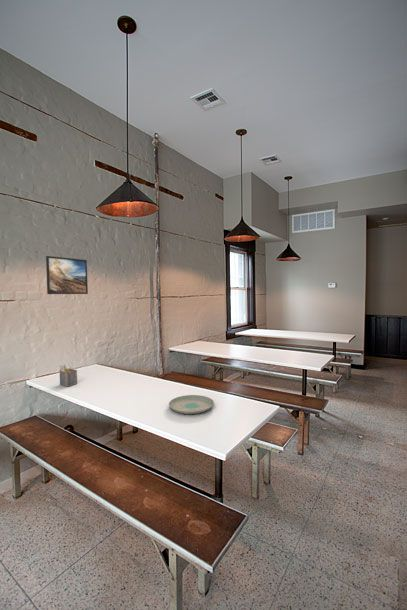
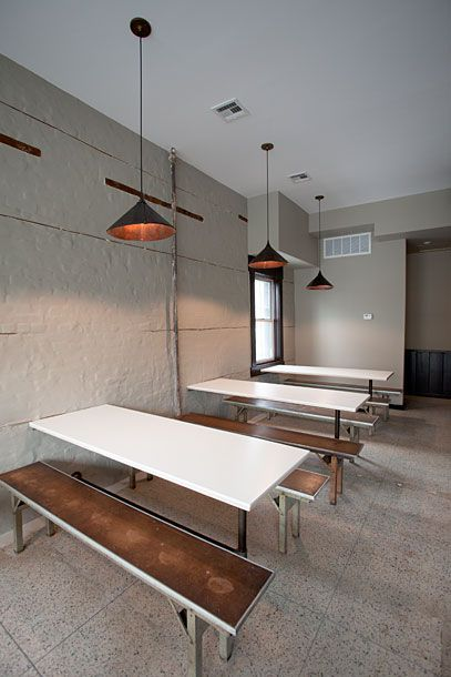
- napkin holder (68, 374)
- plate (191, 404)
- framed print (68, 276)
